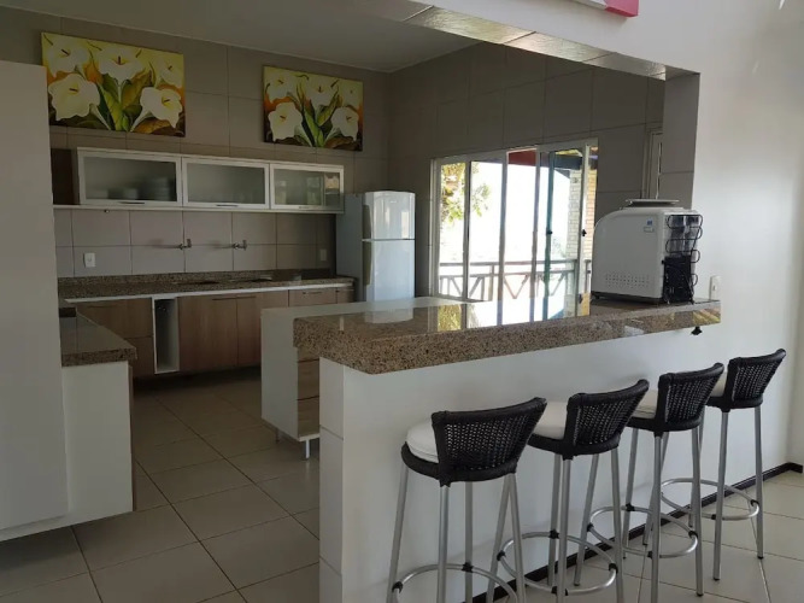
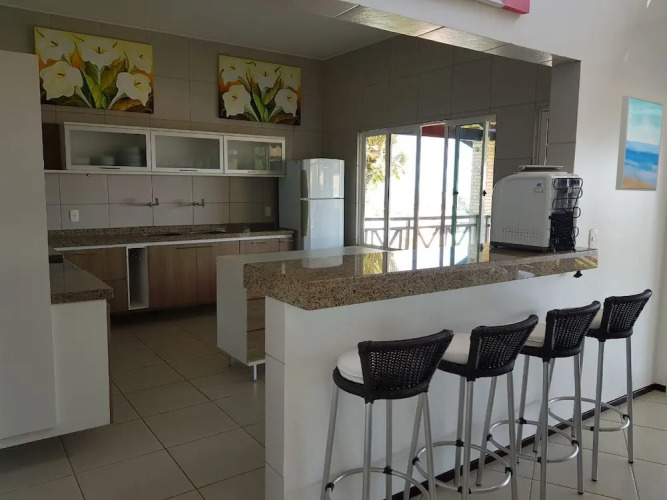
+ wall art (640, 145)
